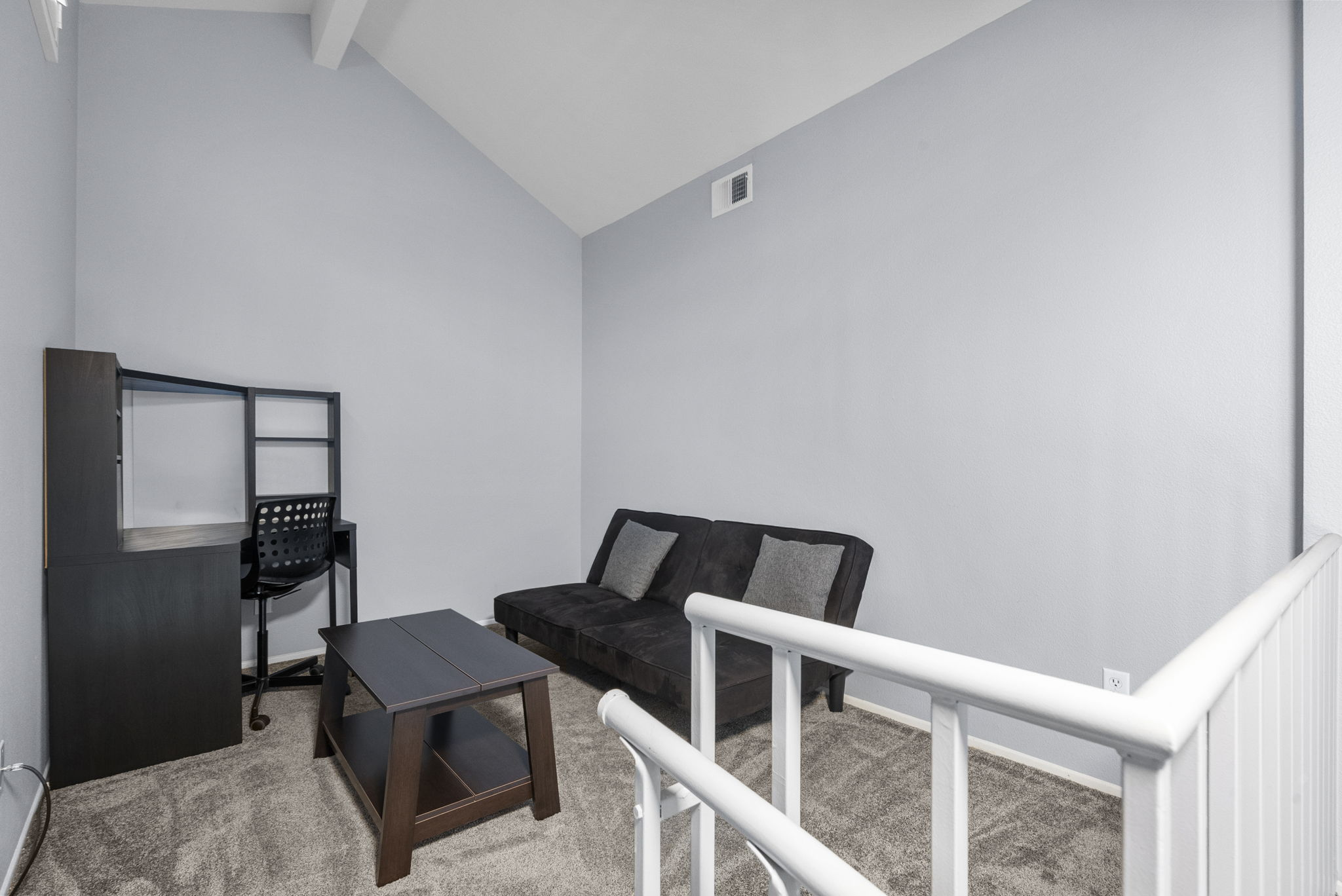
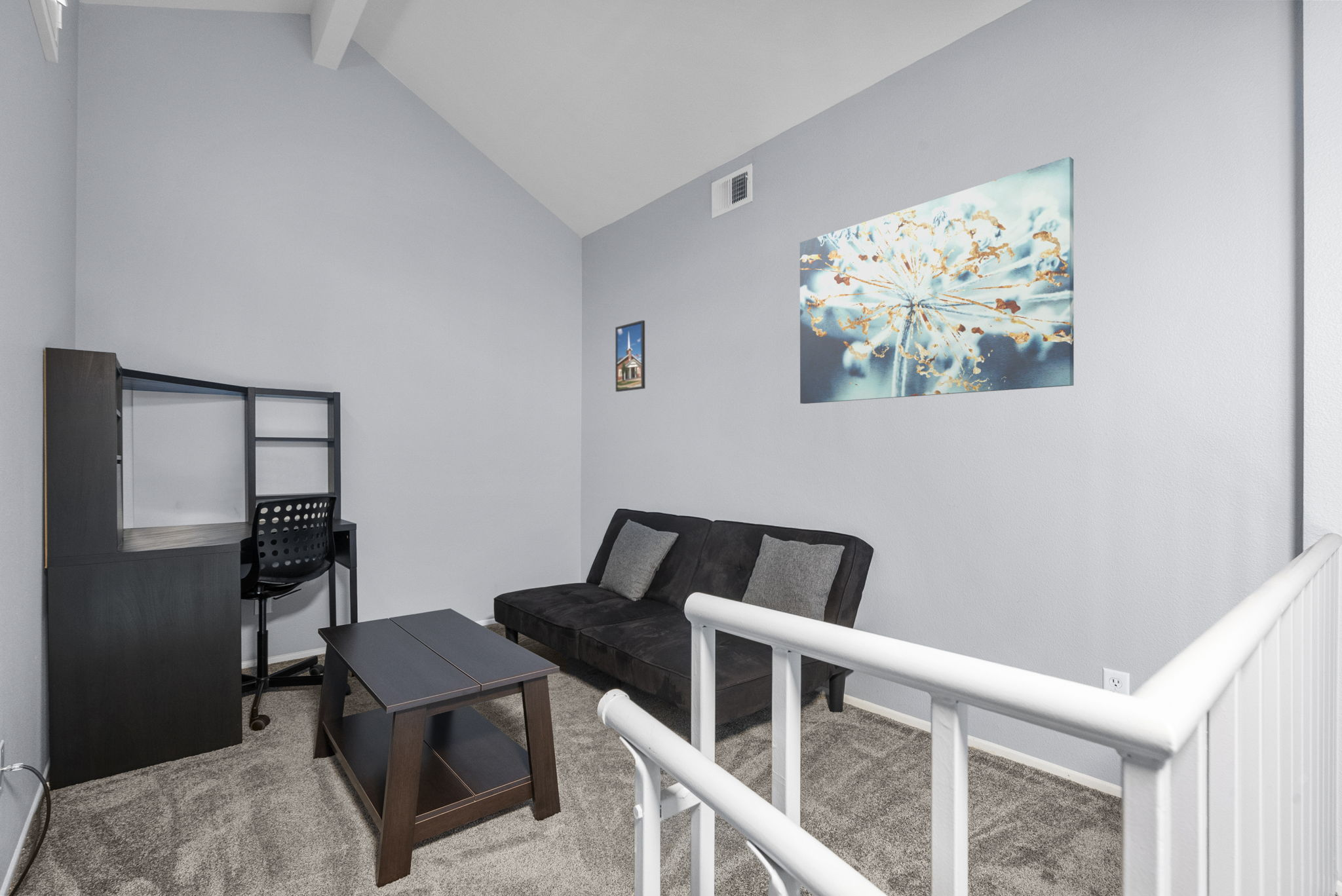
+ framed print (630, 357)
+ wall art (913, 302)
